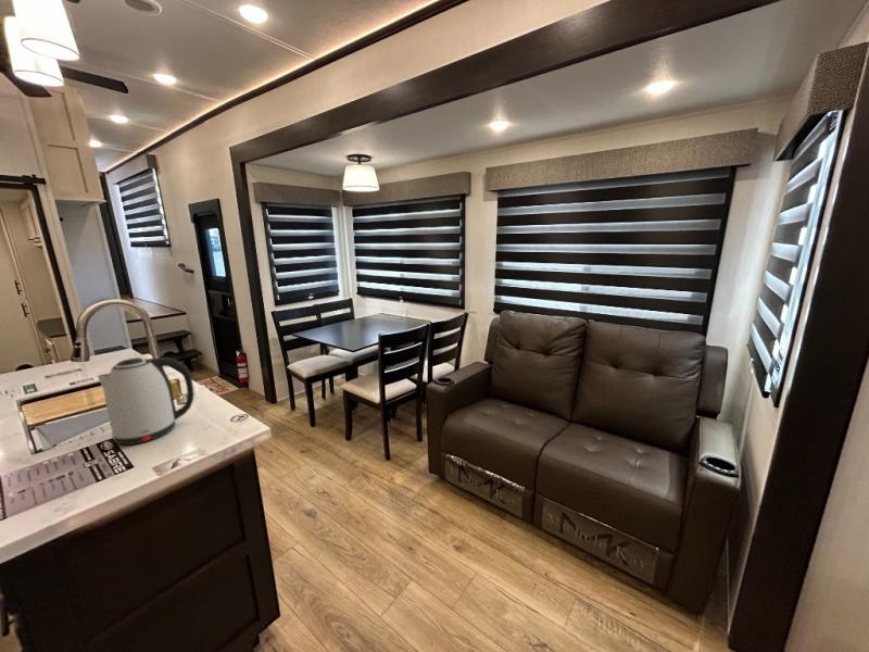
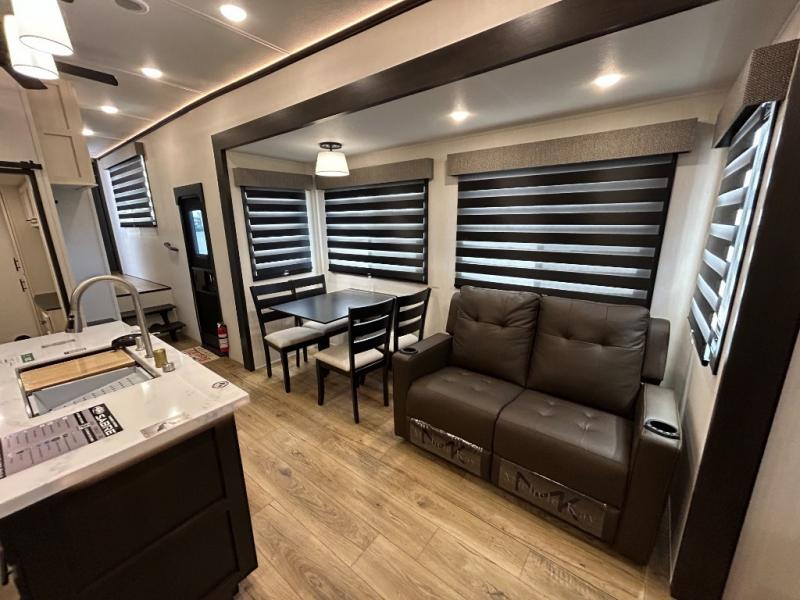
- kettle (151, 393)
